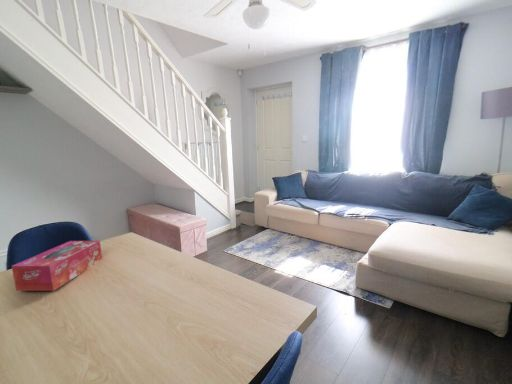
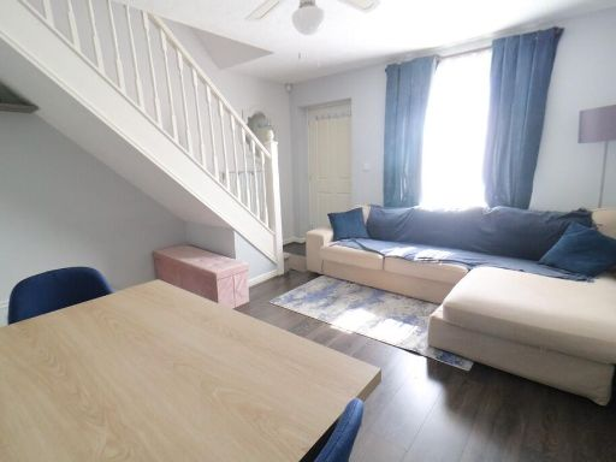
- tissue box (62, 262)
